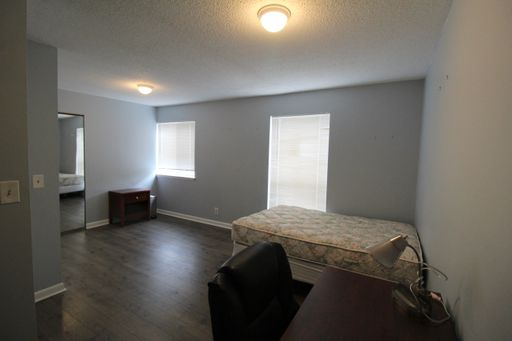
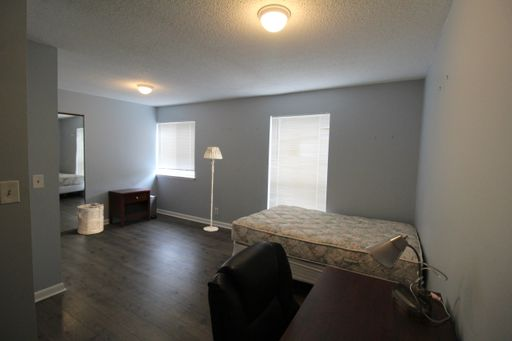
+ floor lamp (212, 188)
+ laundry hamper (89, 217)
